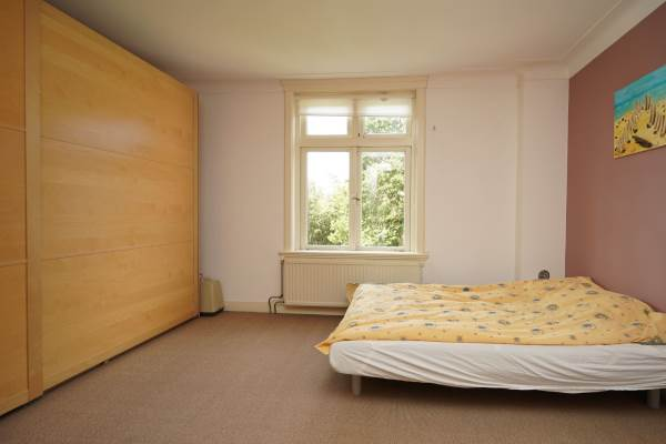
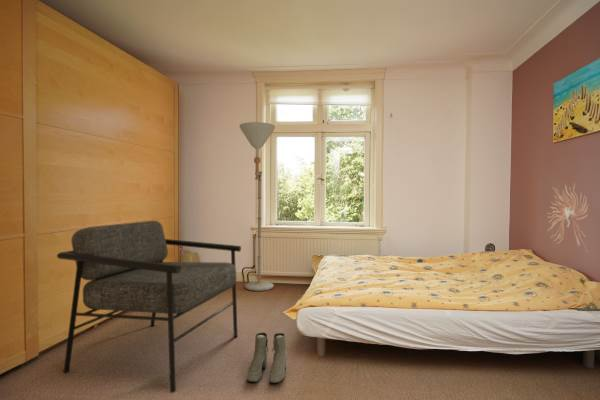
+ boots (266, 355)
+ armchair (160, 288)
+ wall sculpture (566, 215)
+ floor lamp (258, 207)
